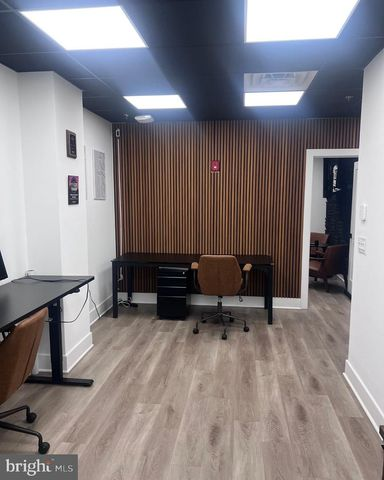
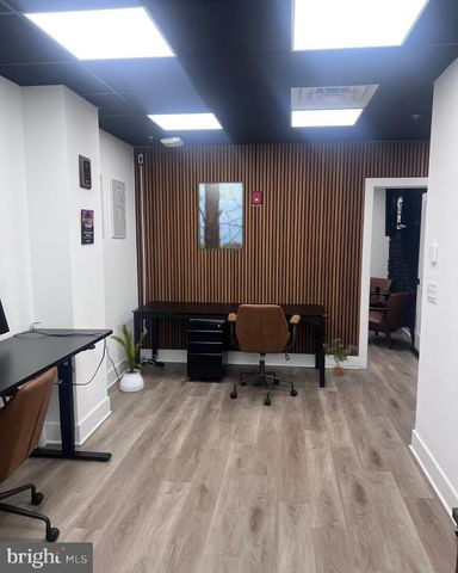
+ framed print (221, 216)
+ potted plant (338, 357)
+ house plant (129, 355)
